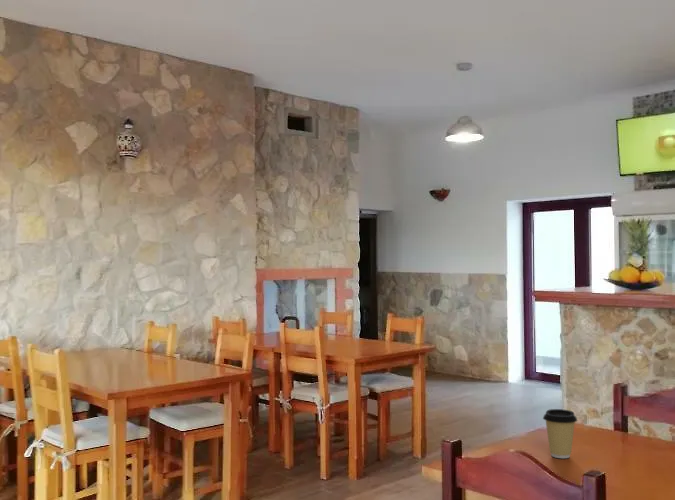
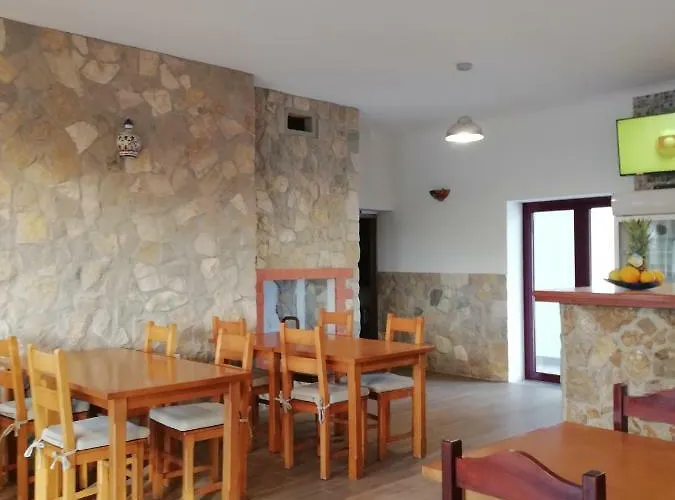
- coffee cup (560, 433)
